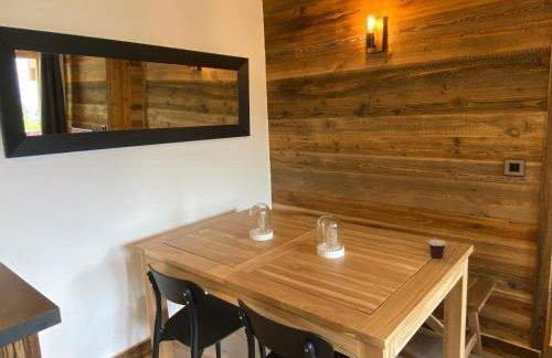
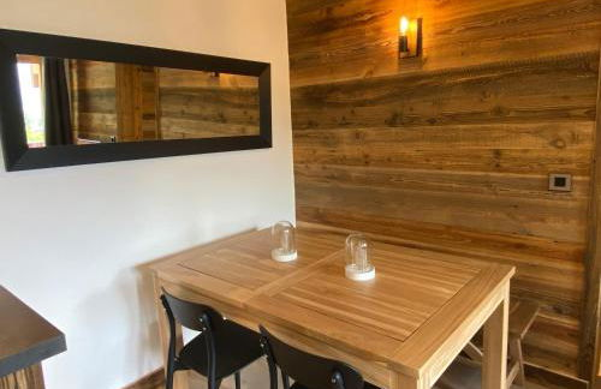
- cup (435, 245)
